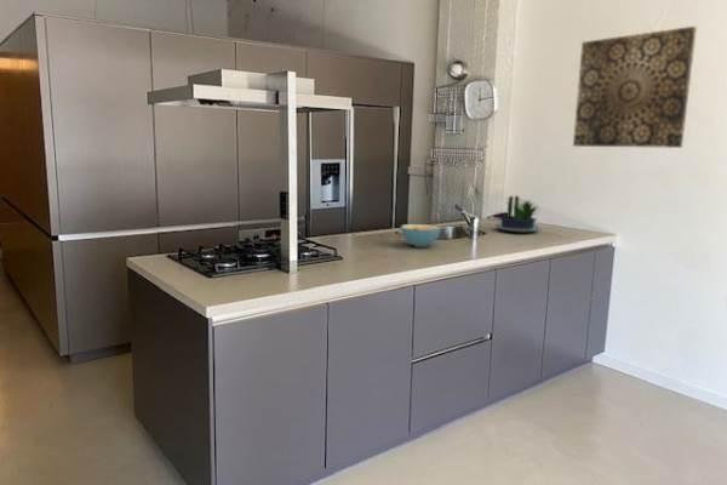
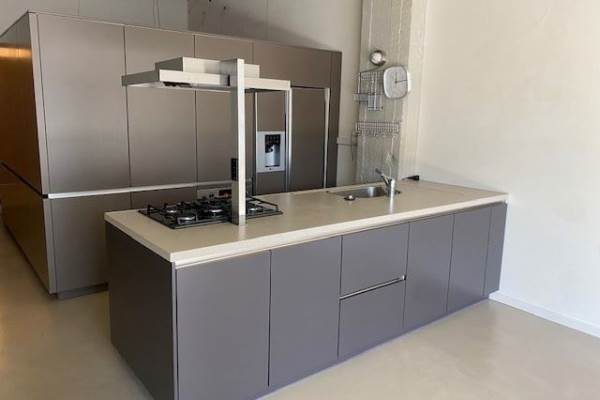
- potted plant (520, 213)
- cereal bowl (419, 236)
- wall art (629, 91)
